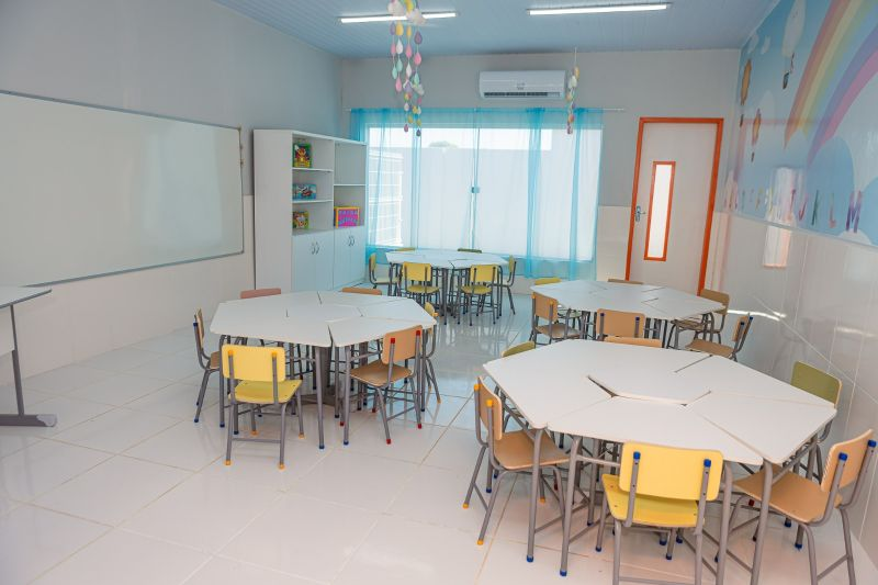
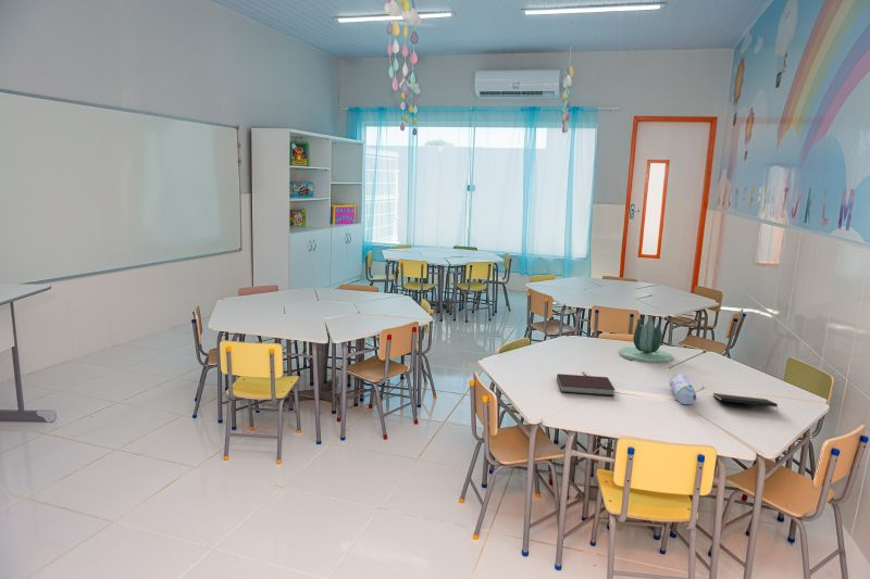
+ notepad (744, 400)
+ succulent plant (647, 336)
+ notebook (584, 383)
+ pencil case (682, 388)
